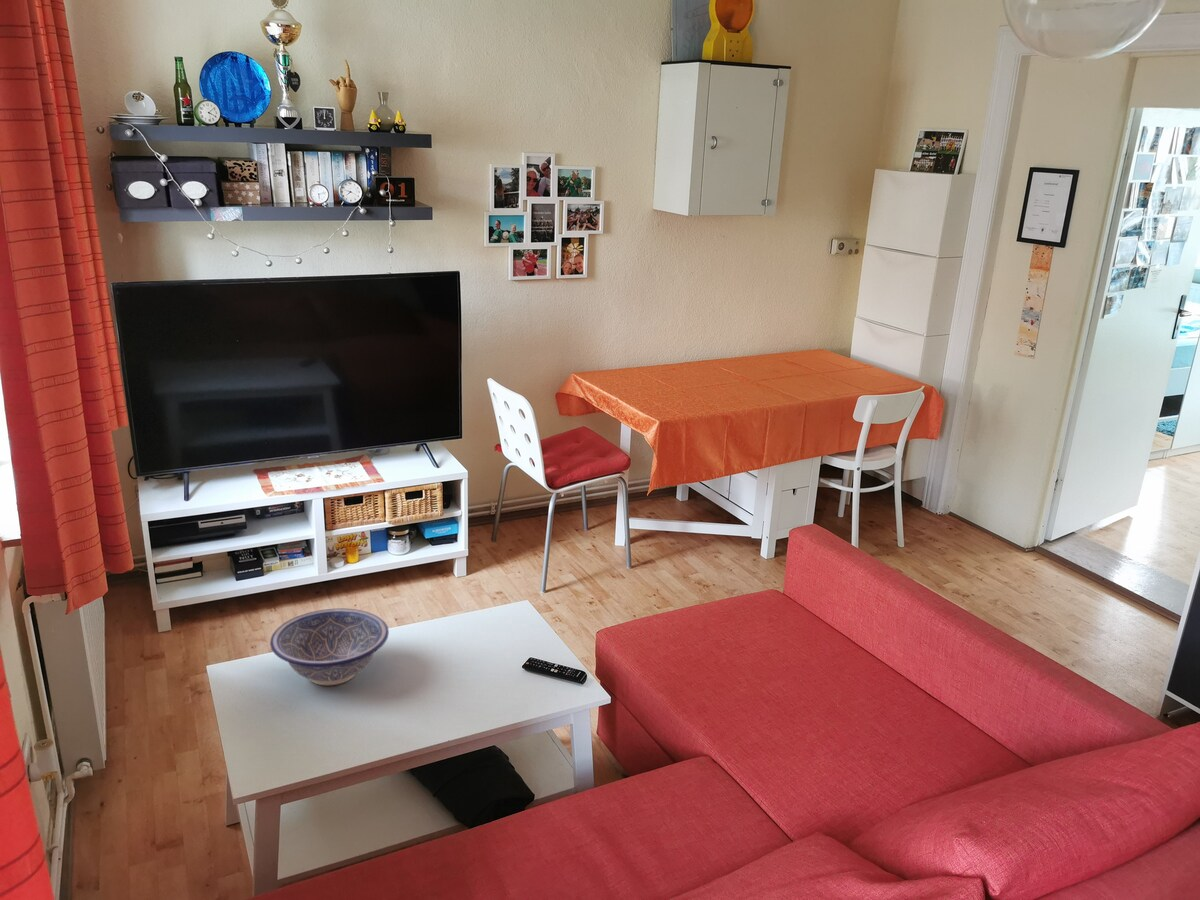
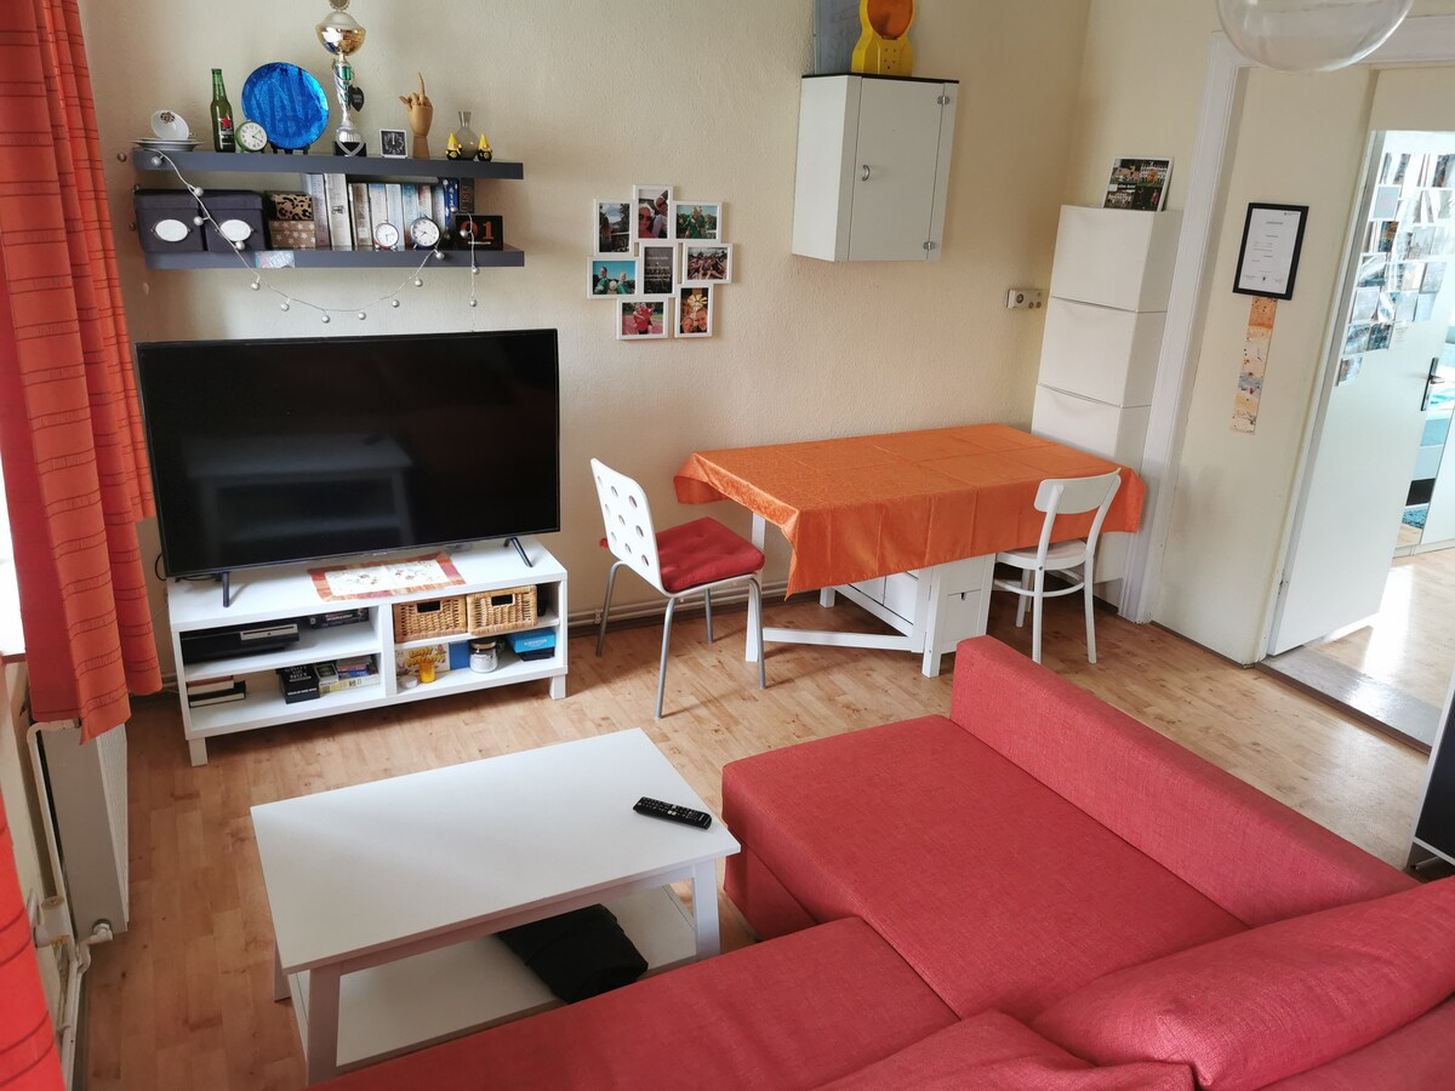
- decorative bowl (331, 653)
